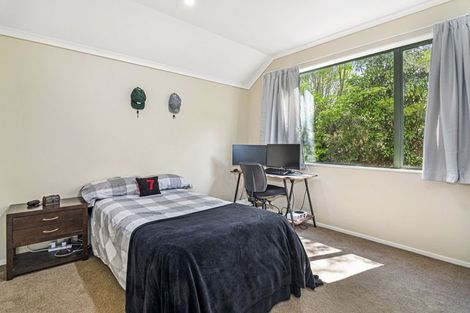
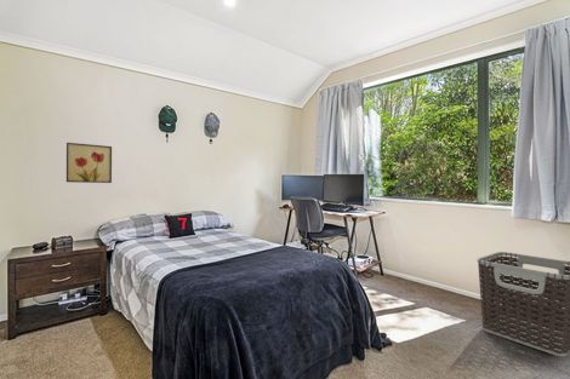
+ clothes hamper (529, 297)
+ wall art (90, 163)
